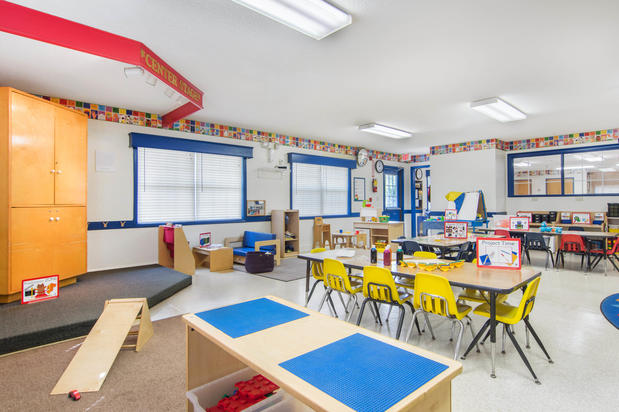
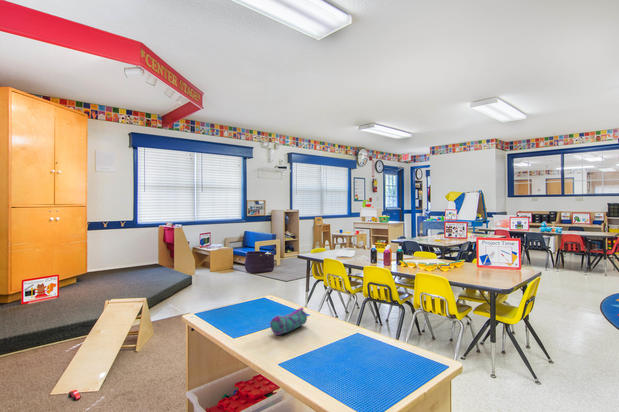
+ pencil case (289, 320)
